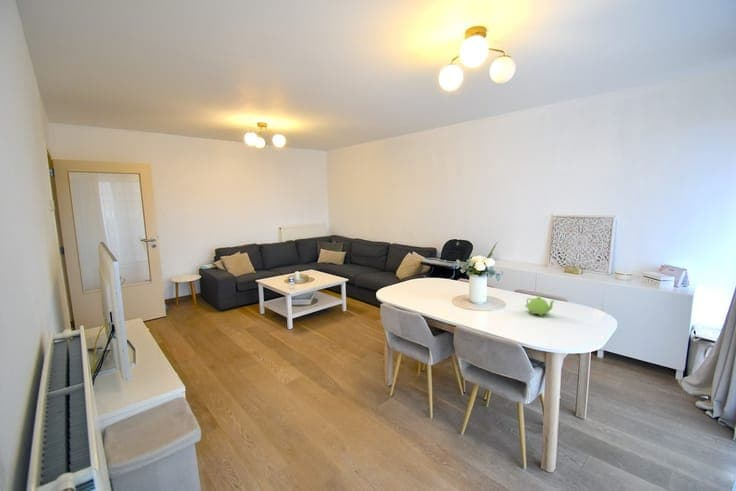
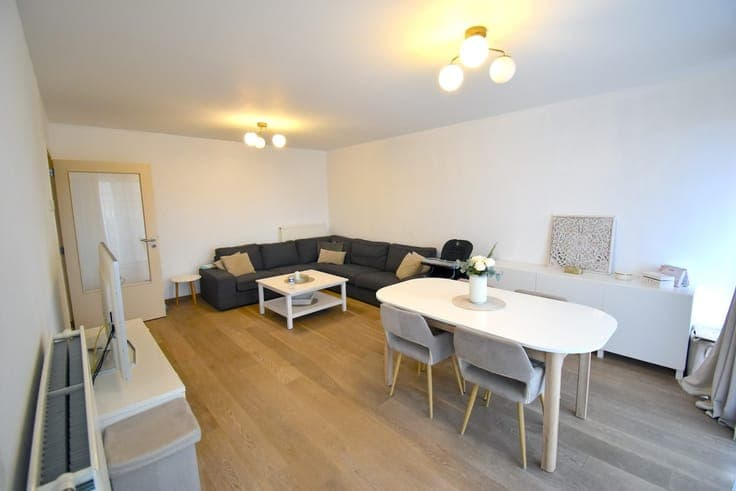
- teapot (539, 305)
